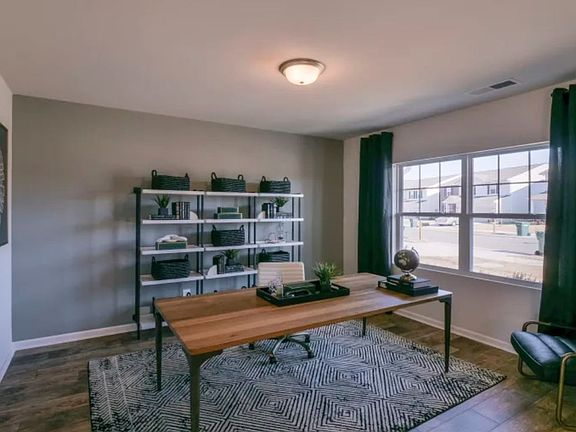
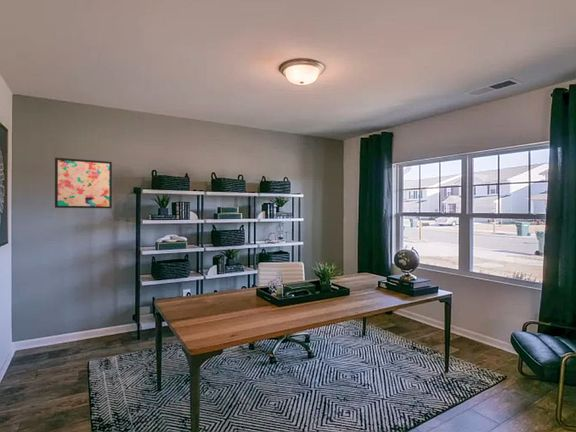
+ wall art (84, 184)
